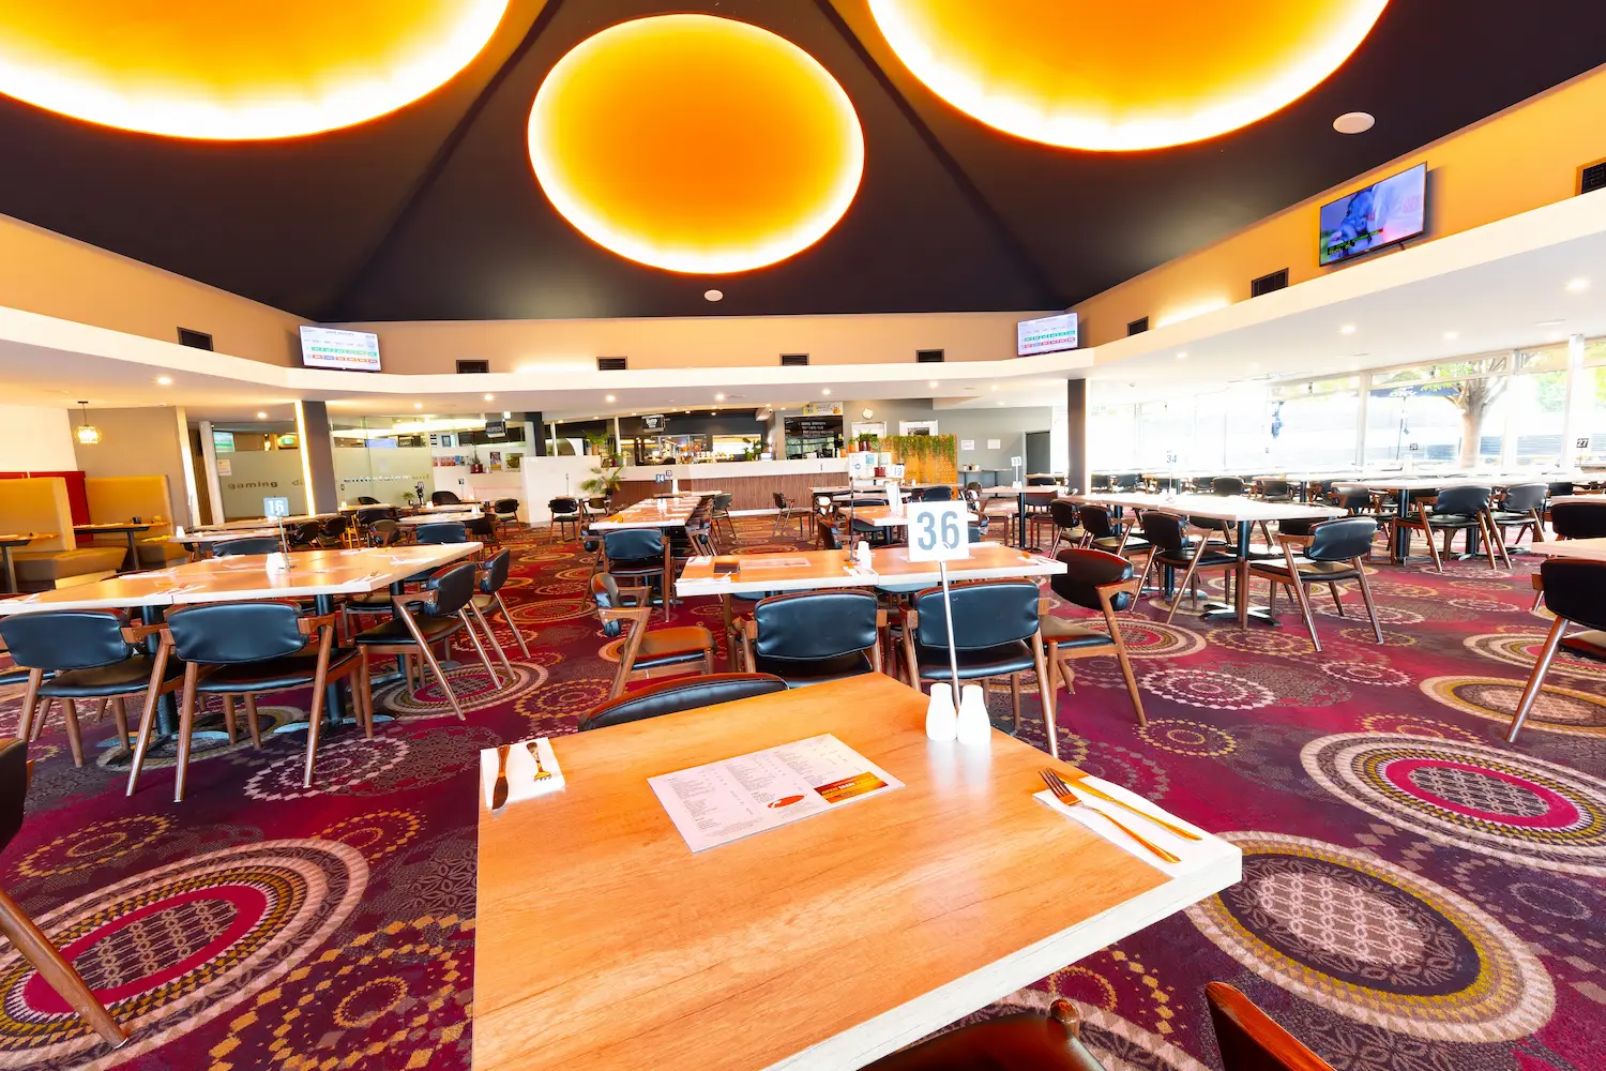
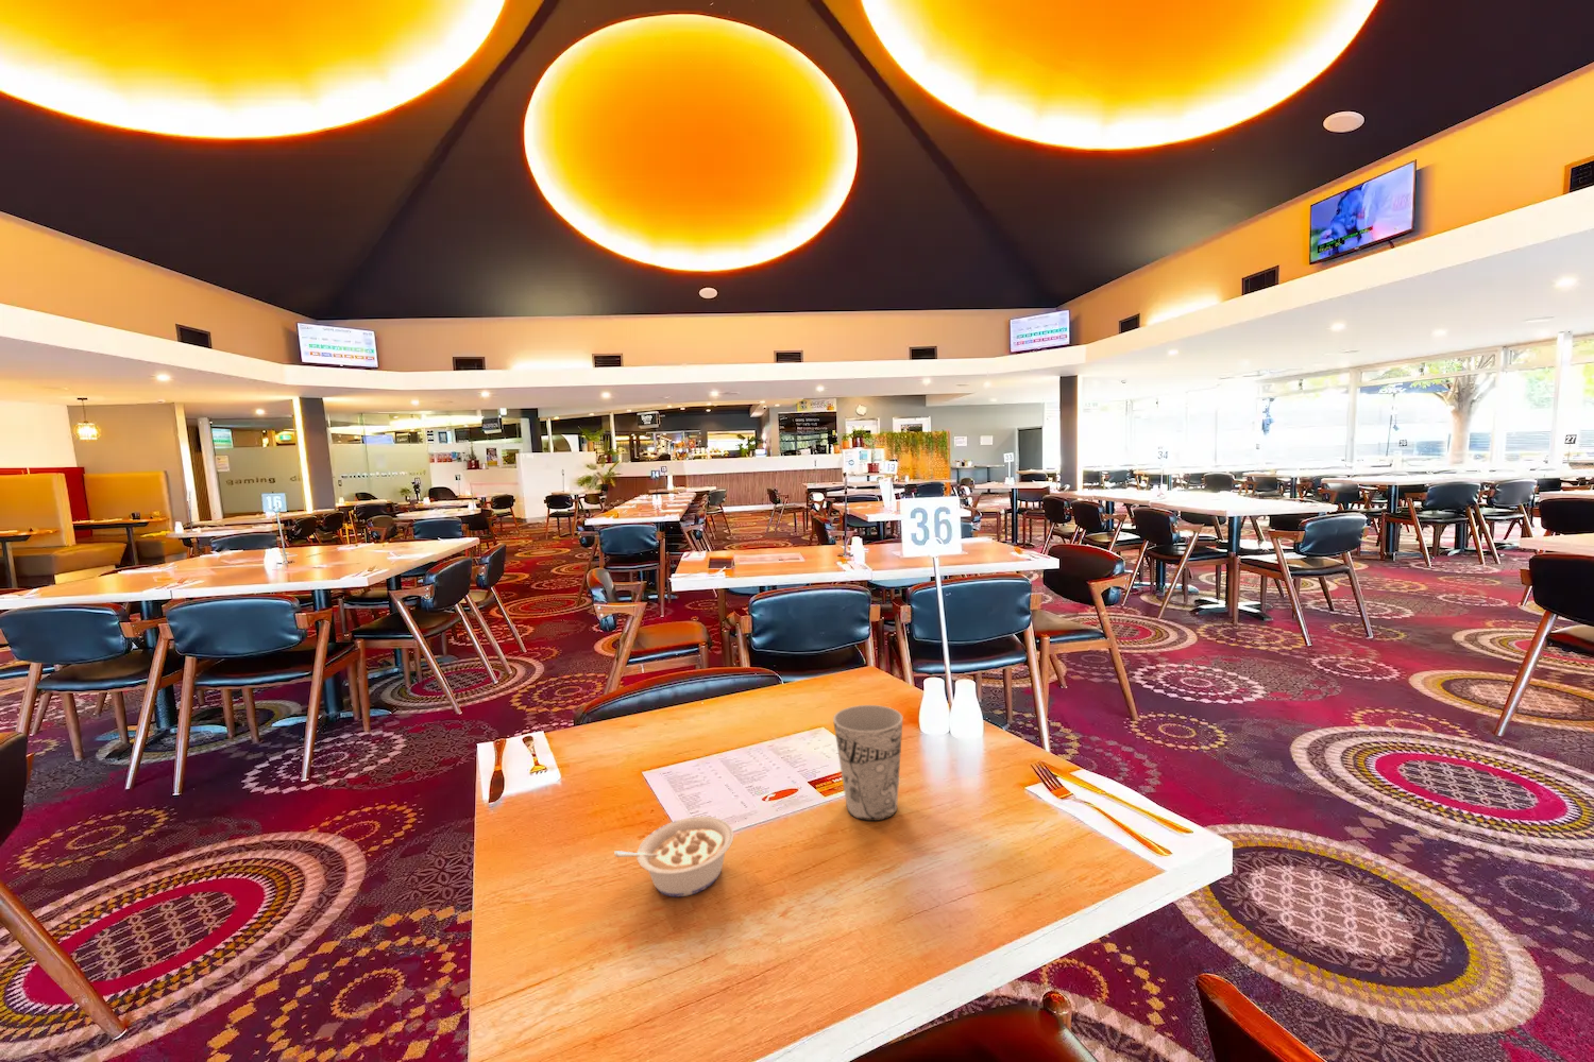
+ cup (869, 762)
+ legume (683, 857)
